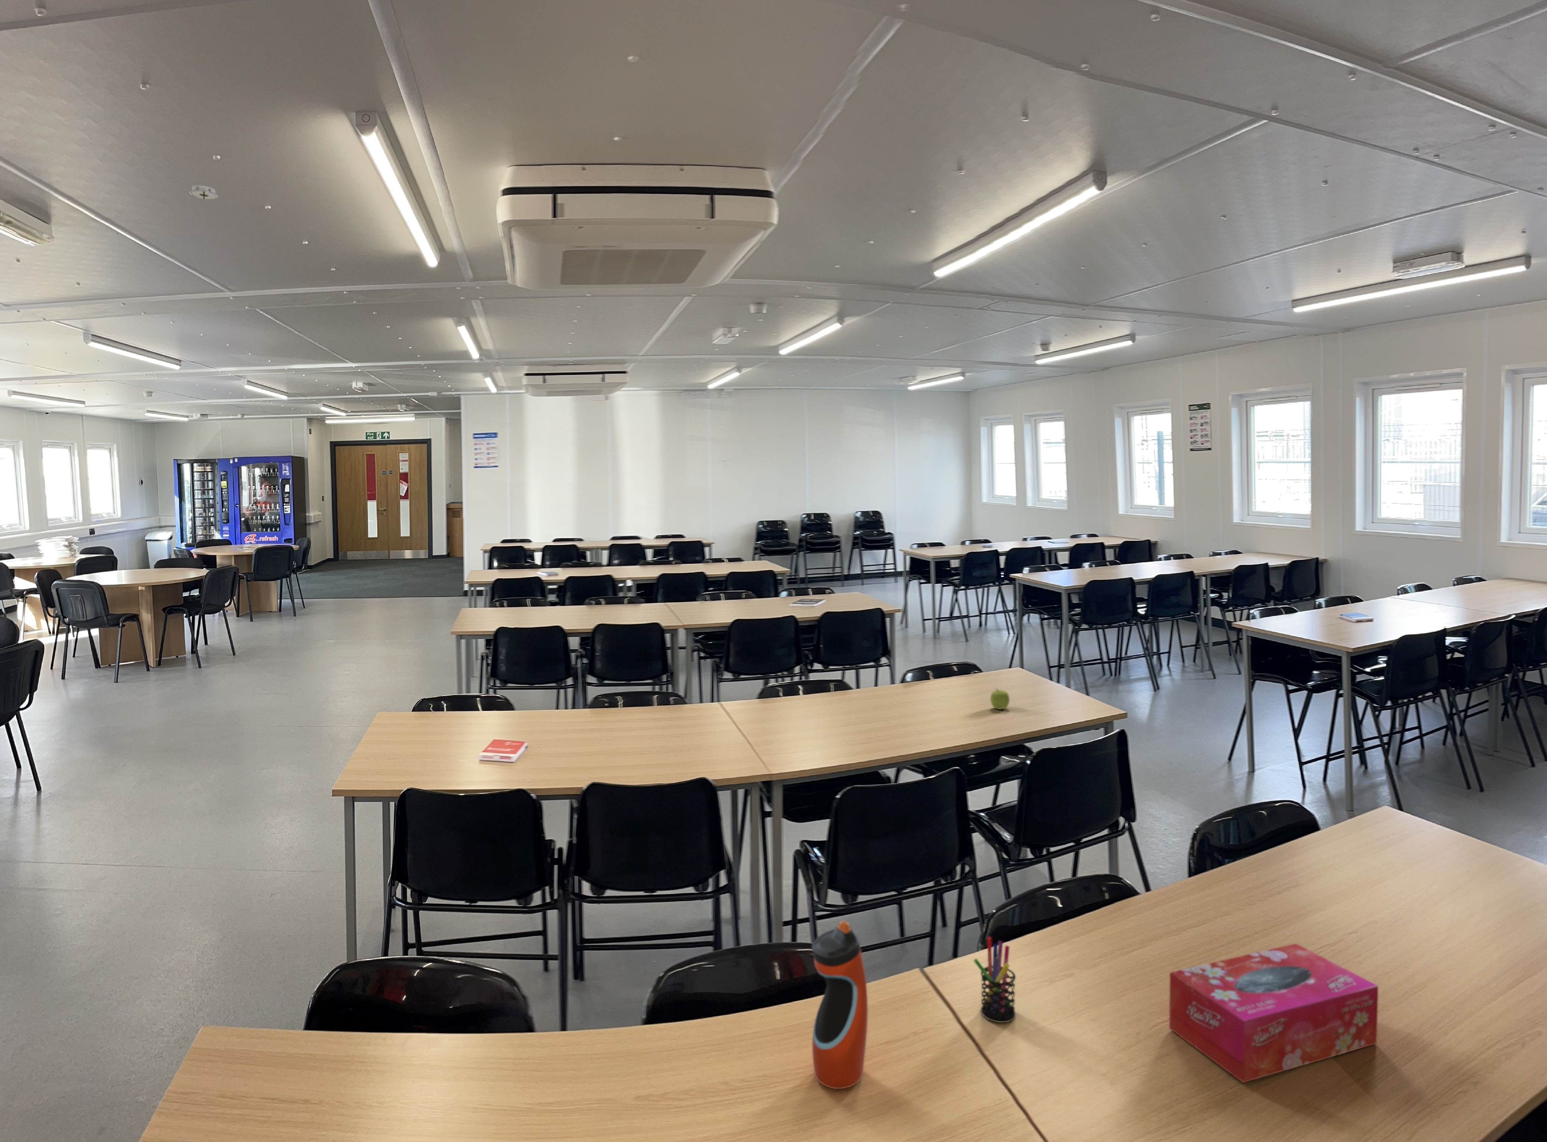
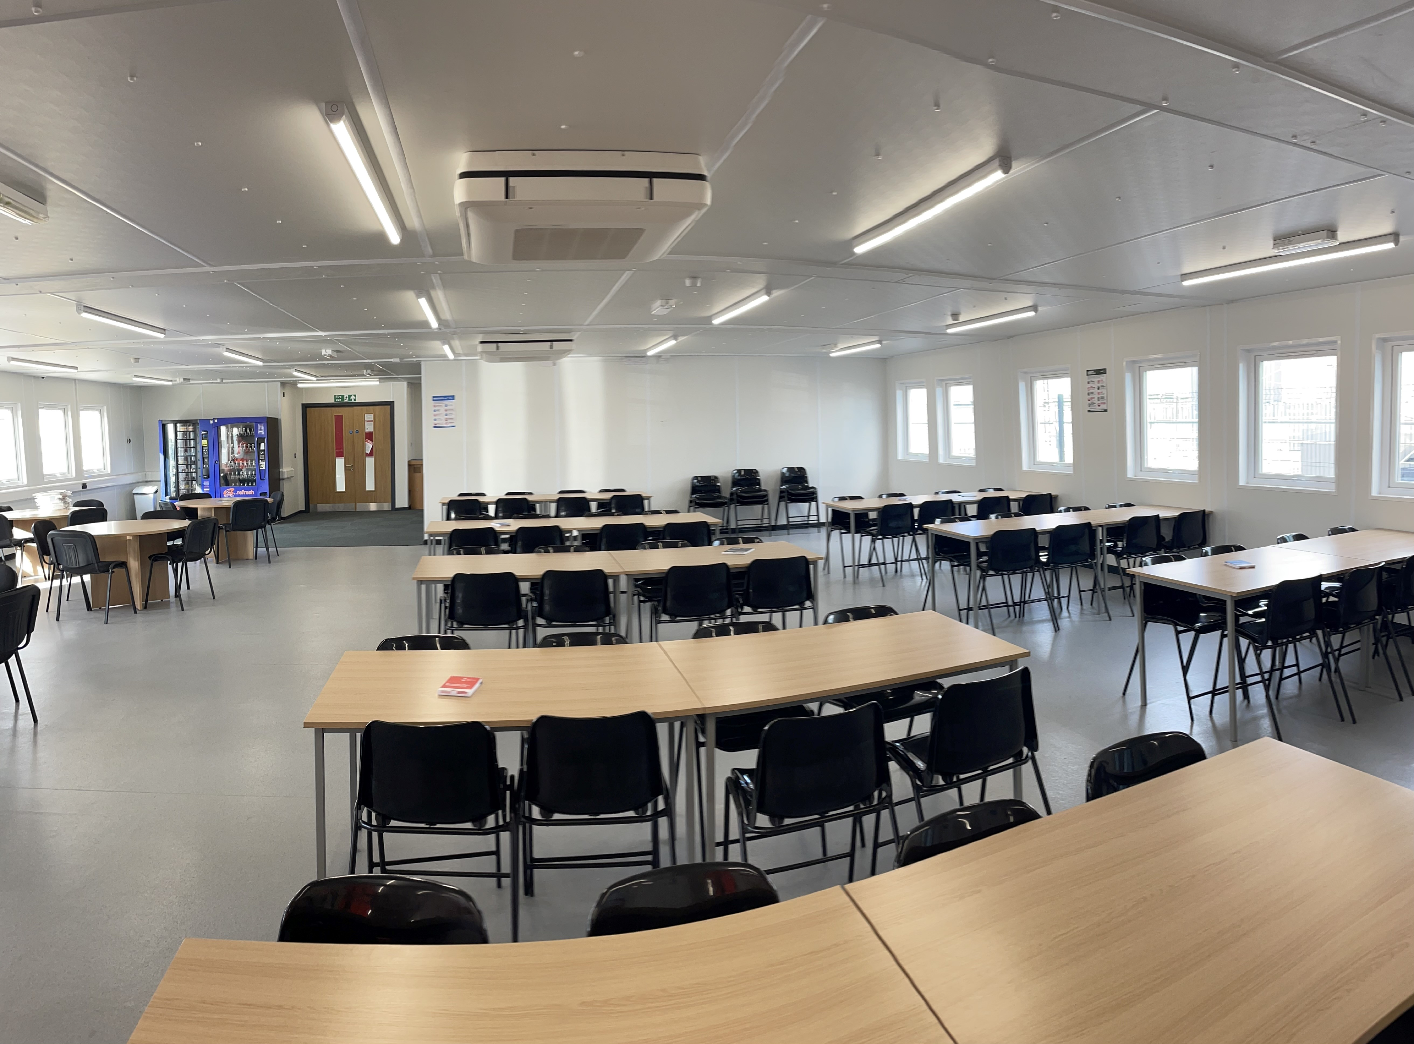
- fruit (999, 699)
- tissue box (1272, 1008)
- water bottle (840, 1000)
- pen holder (993, 979)
- smoke detector (203, 192)
